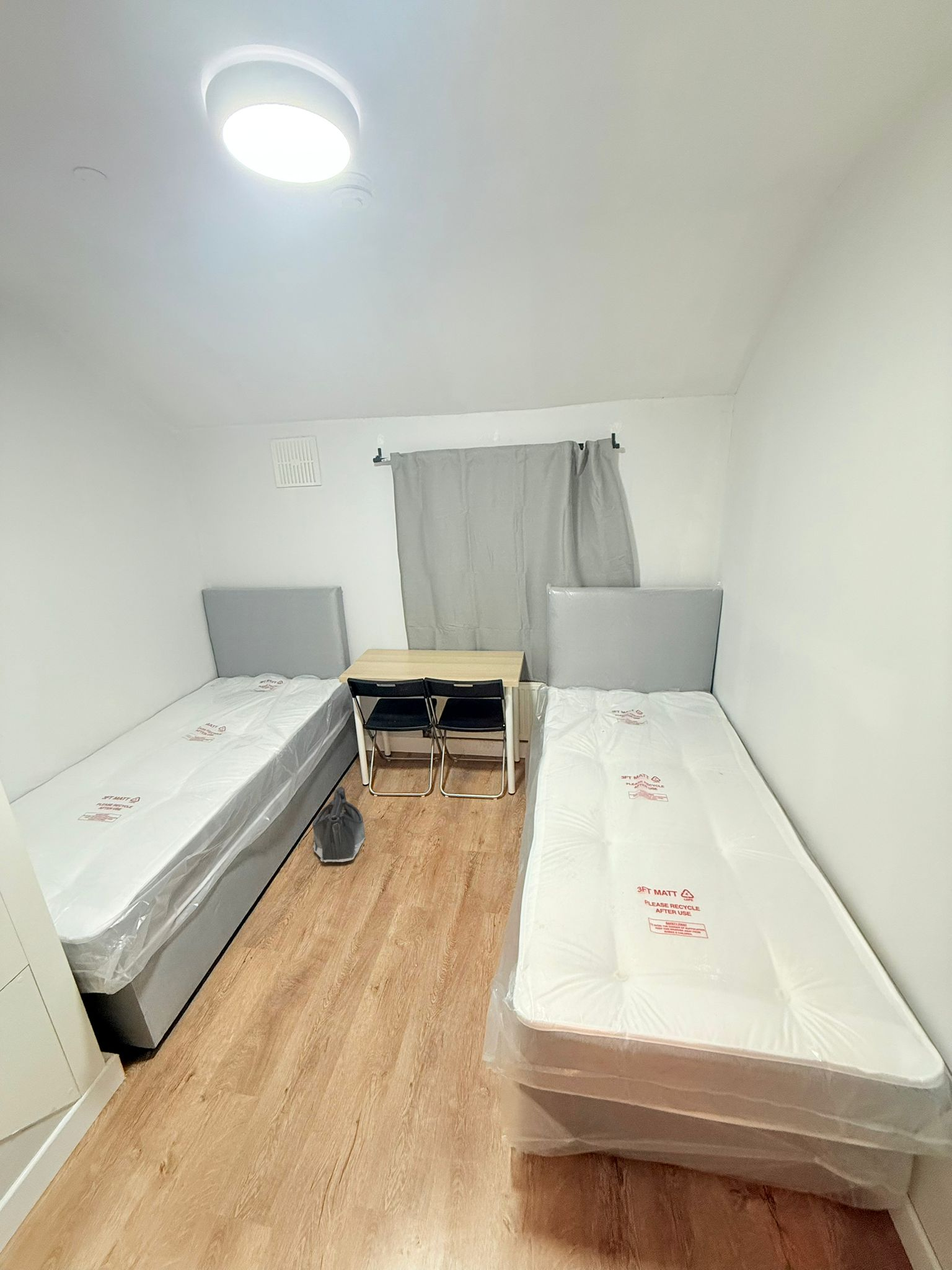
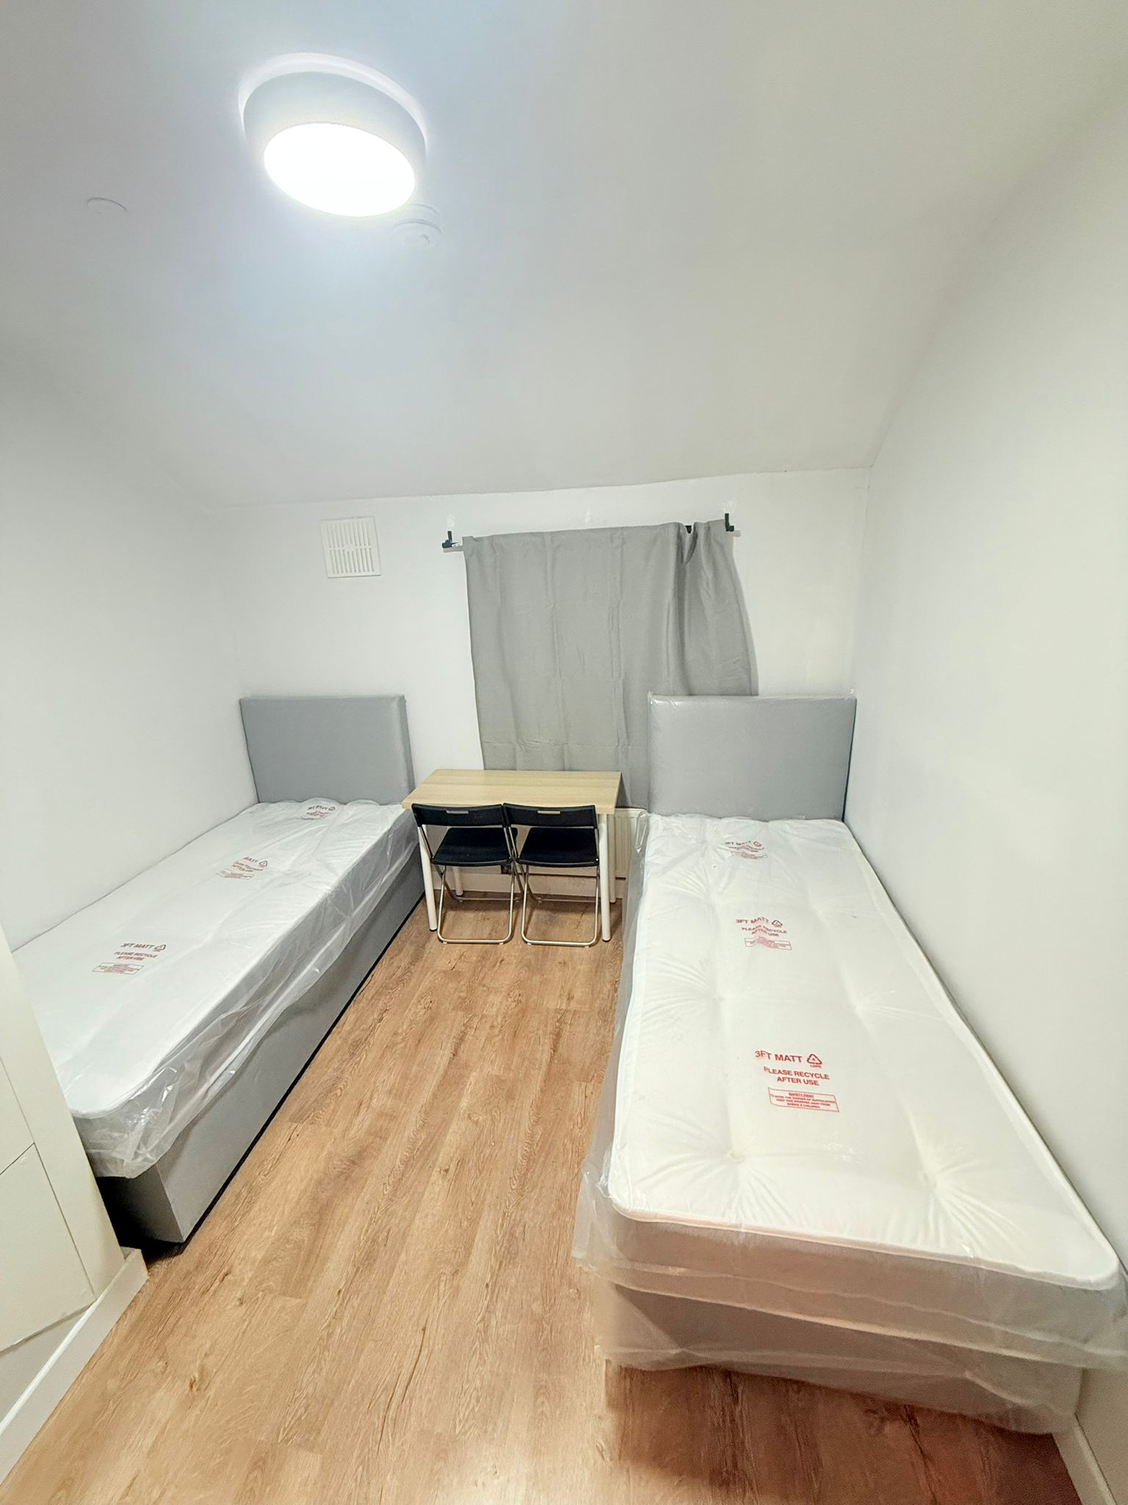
- saddlebag (337, 821)
